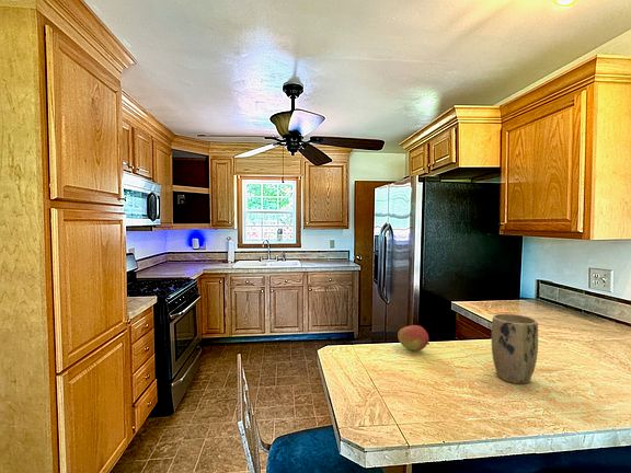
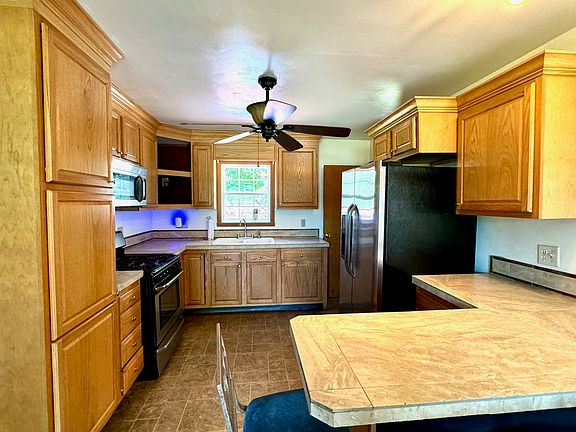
- plant pot (514, 347)
- fruit (413, 337)
